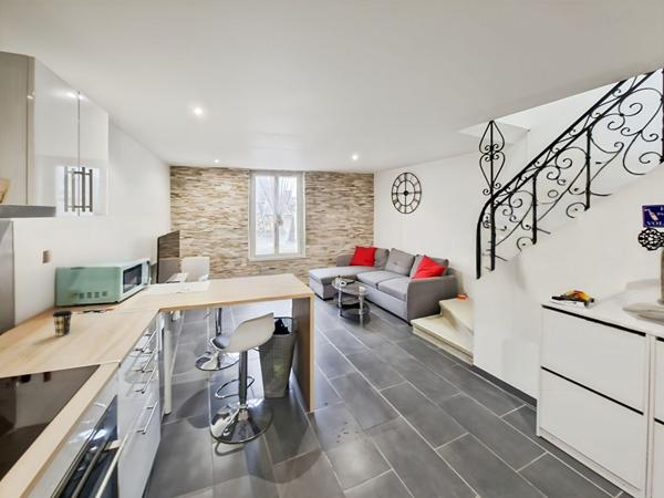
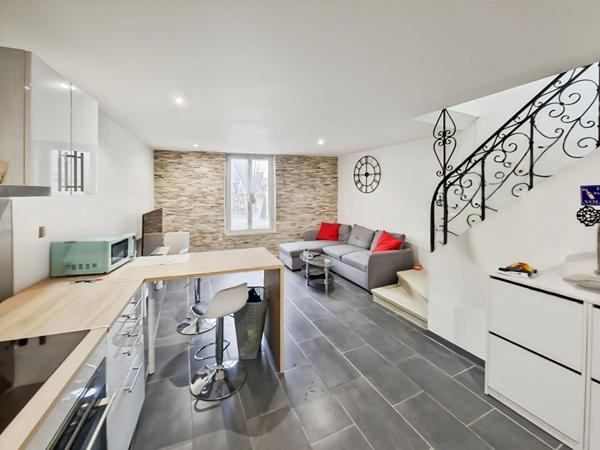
- coffee cup (62, 322)
